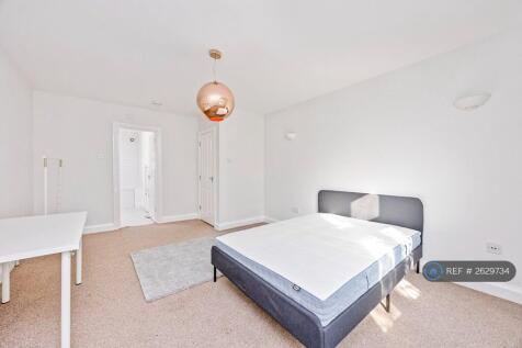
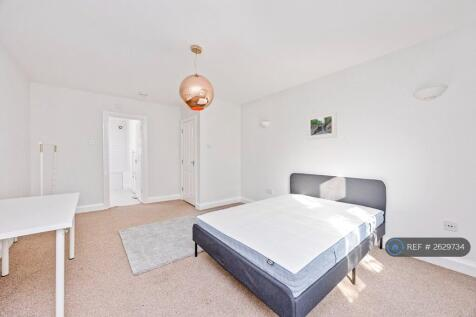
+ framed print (320, 126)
